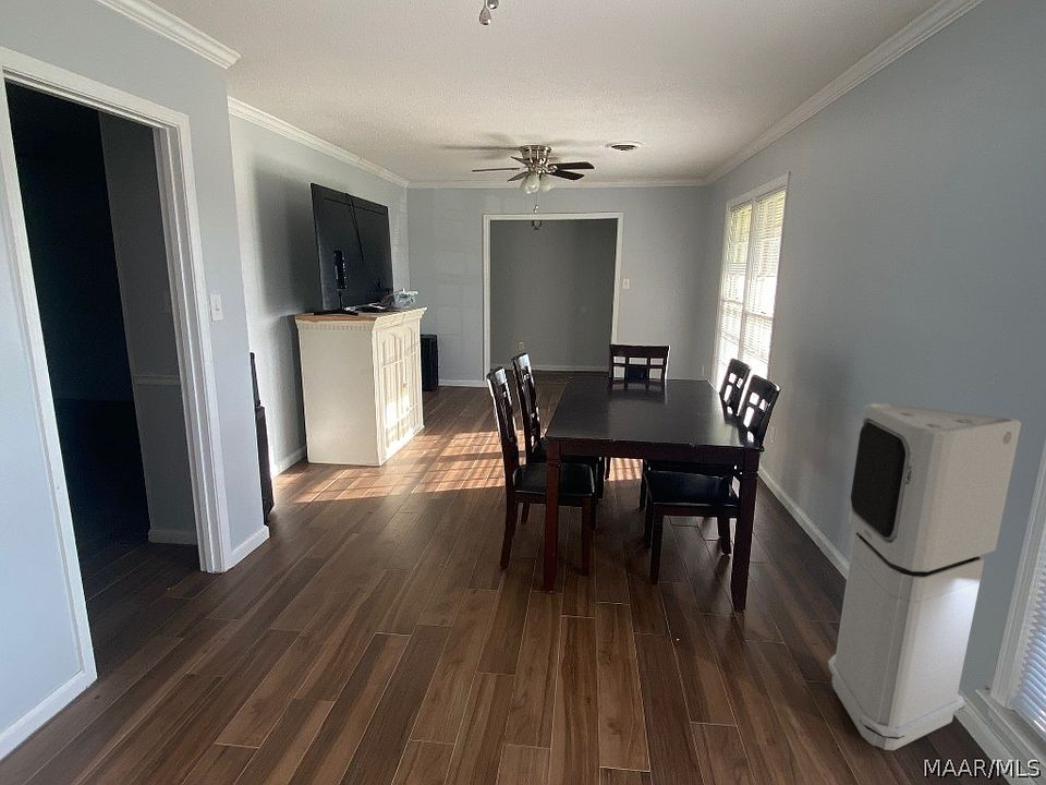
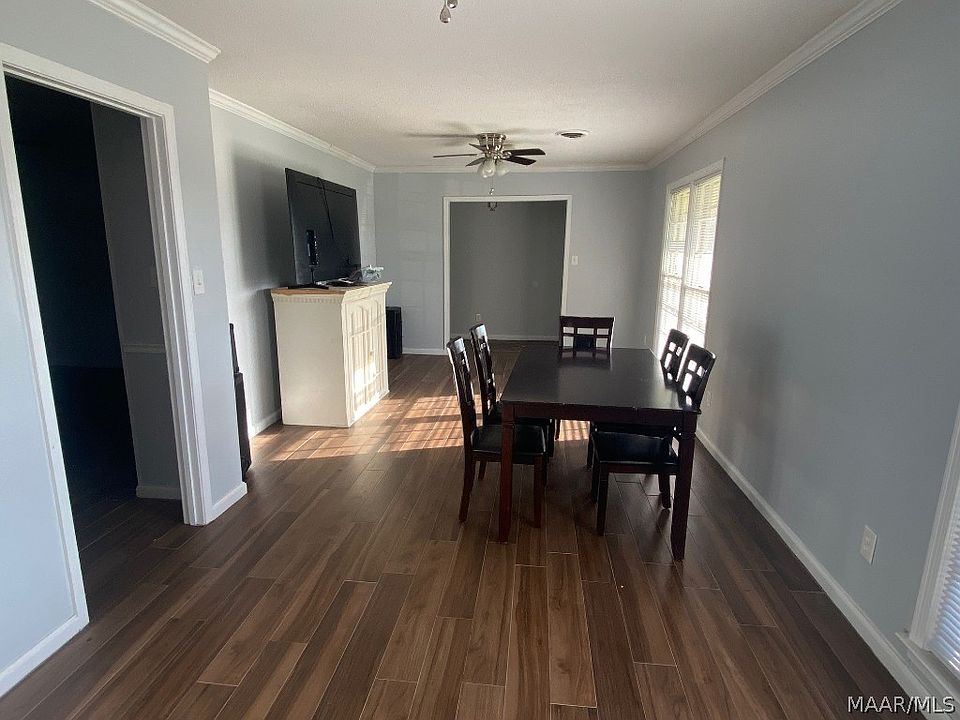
- air purifier (922, 575)
